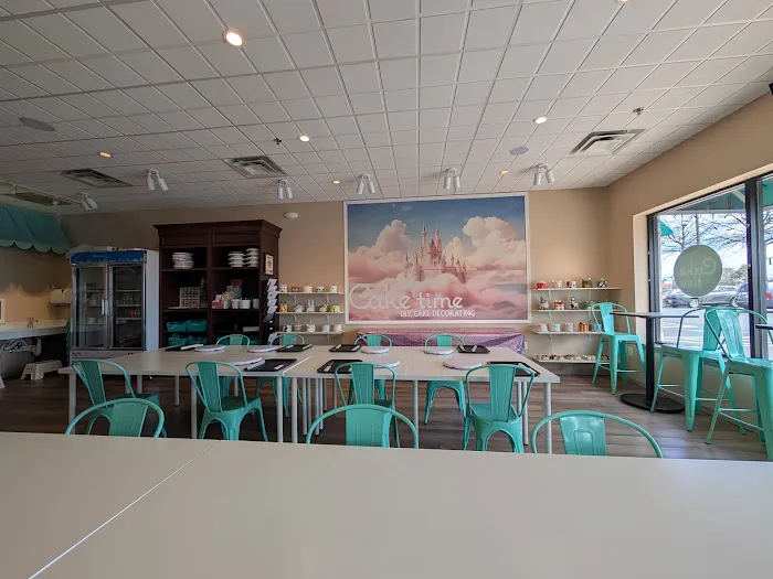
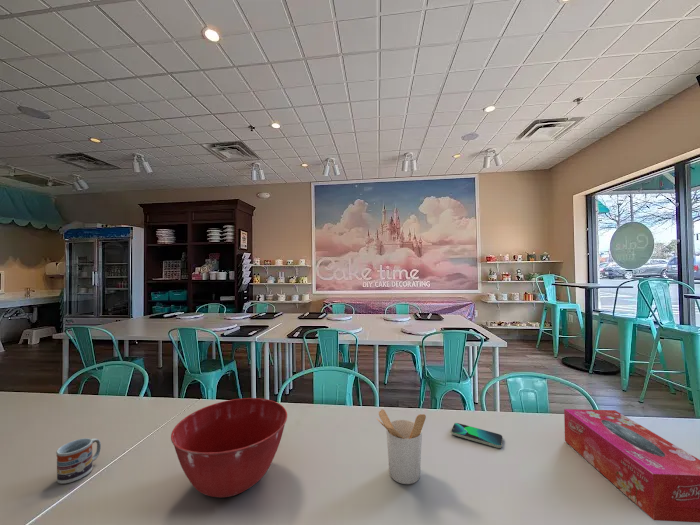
+ cup (80, 456)
+ smartphone (476, 434)
+ utensil holder (399, 444)
+ tissue box (630, 455)
+ mixing bowl (233, 448)
